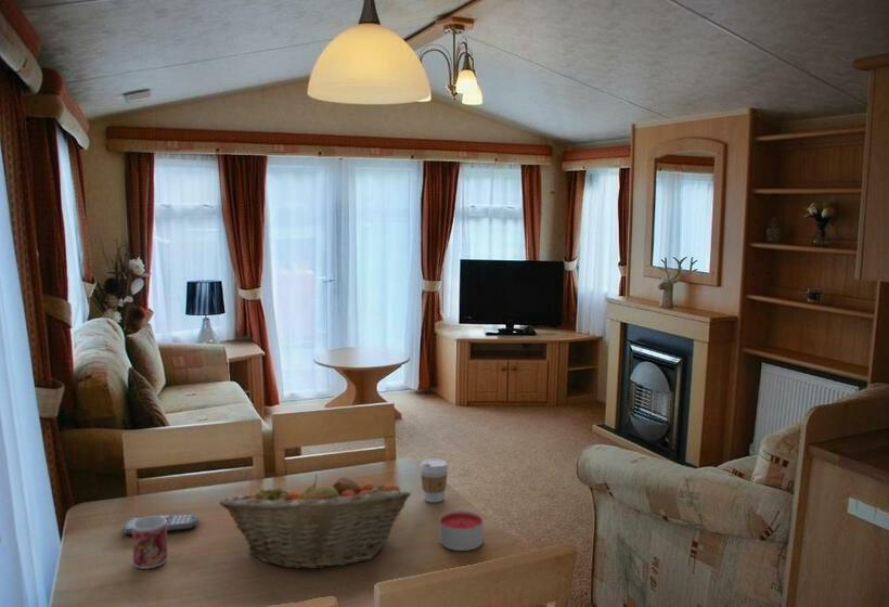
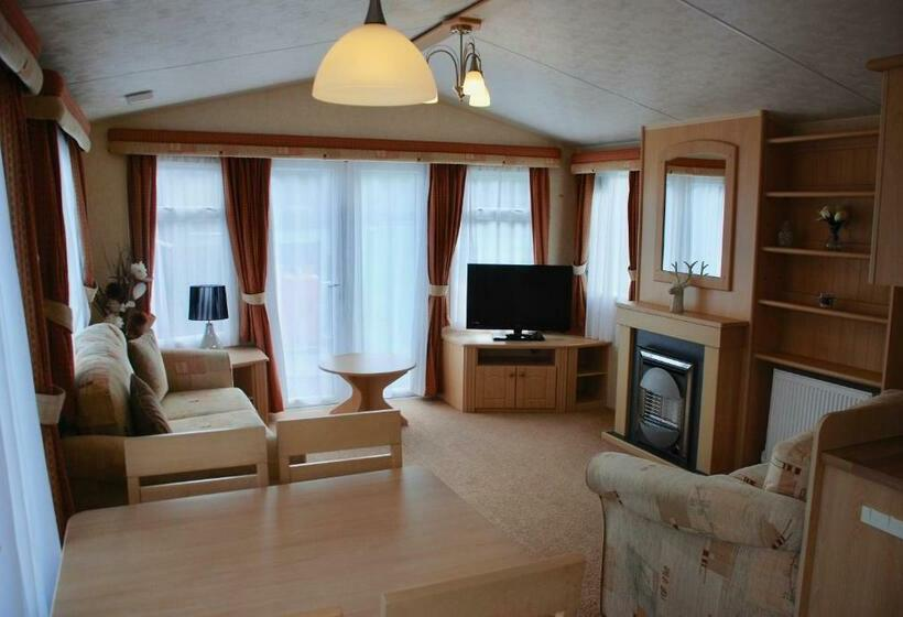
- remote control (167, 524)
- candle (461, 529)
- mug (151, 538)
- fruit basket (317, 511)
- coffee cup (434, 479)
